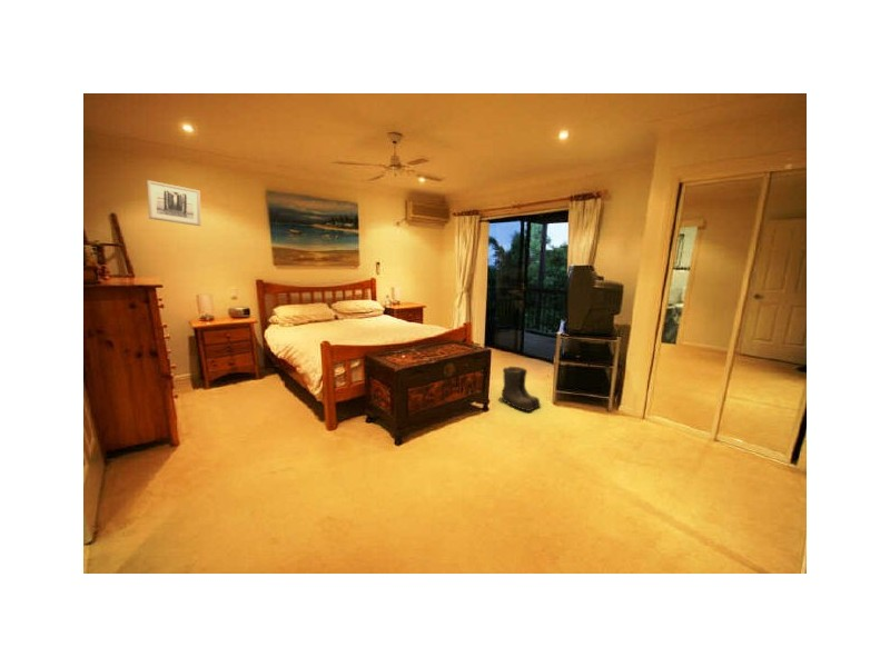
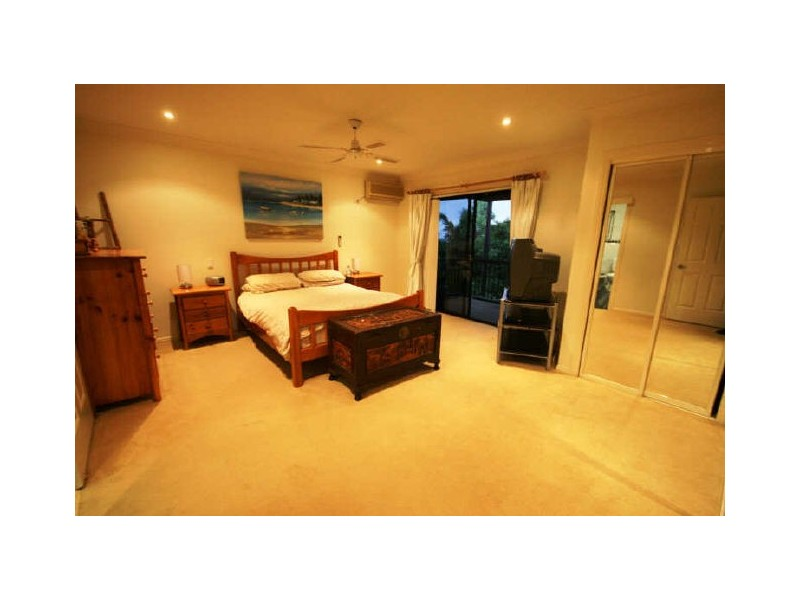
- boots (521, 387)
- wall art (175, 203)
